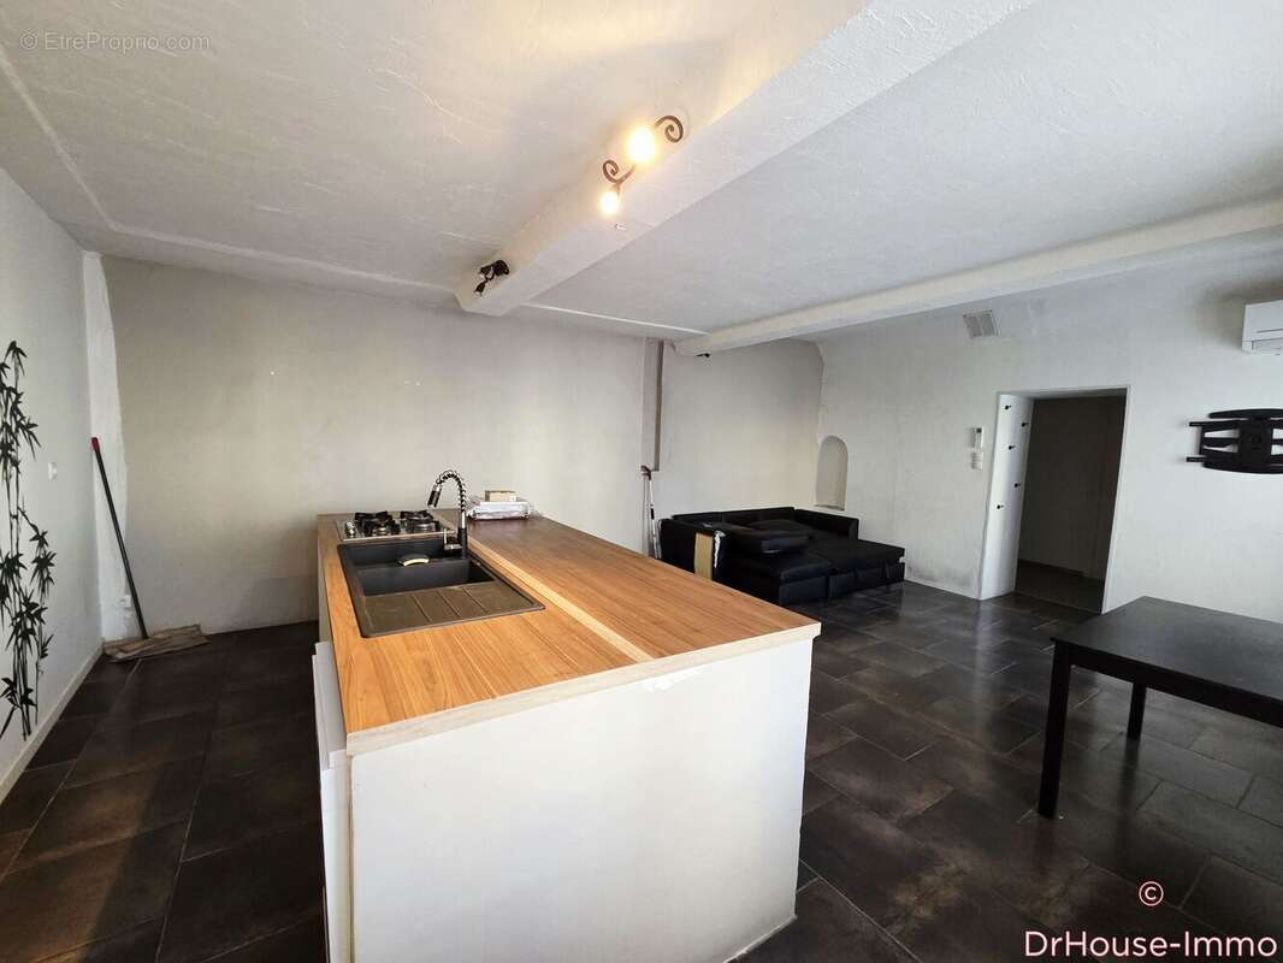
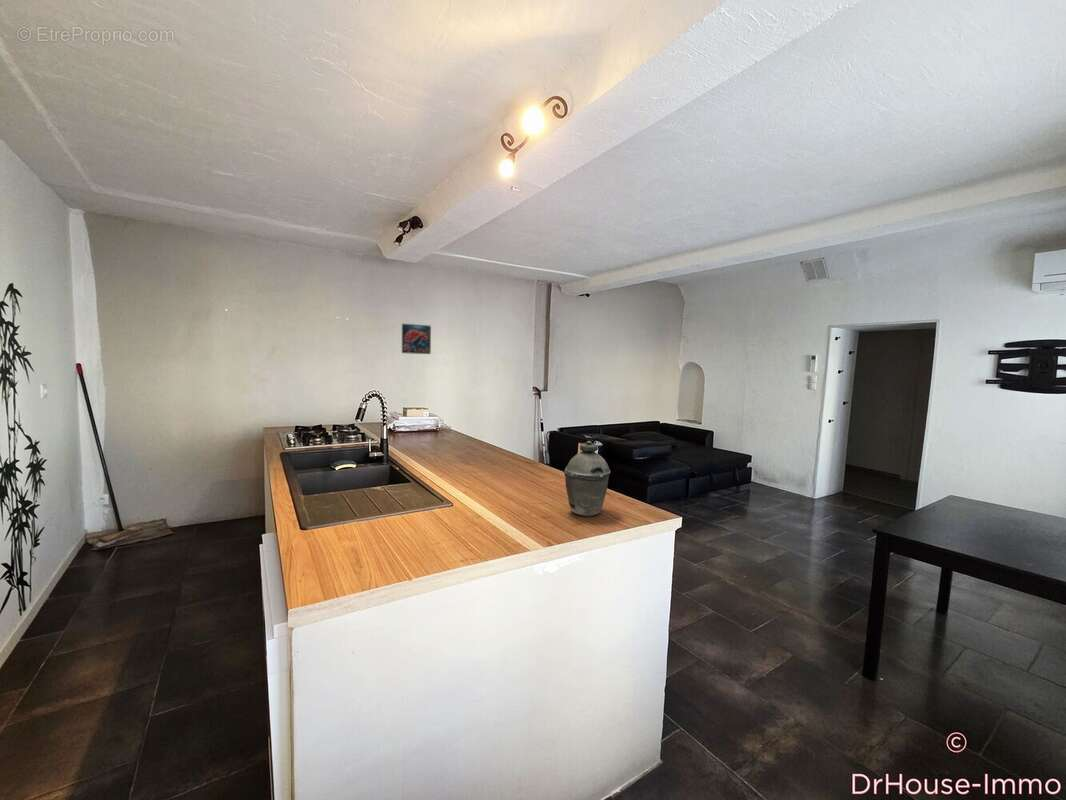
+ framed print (416, 339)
+ kettle (587, 476)
